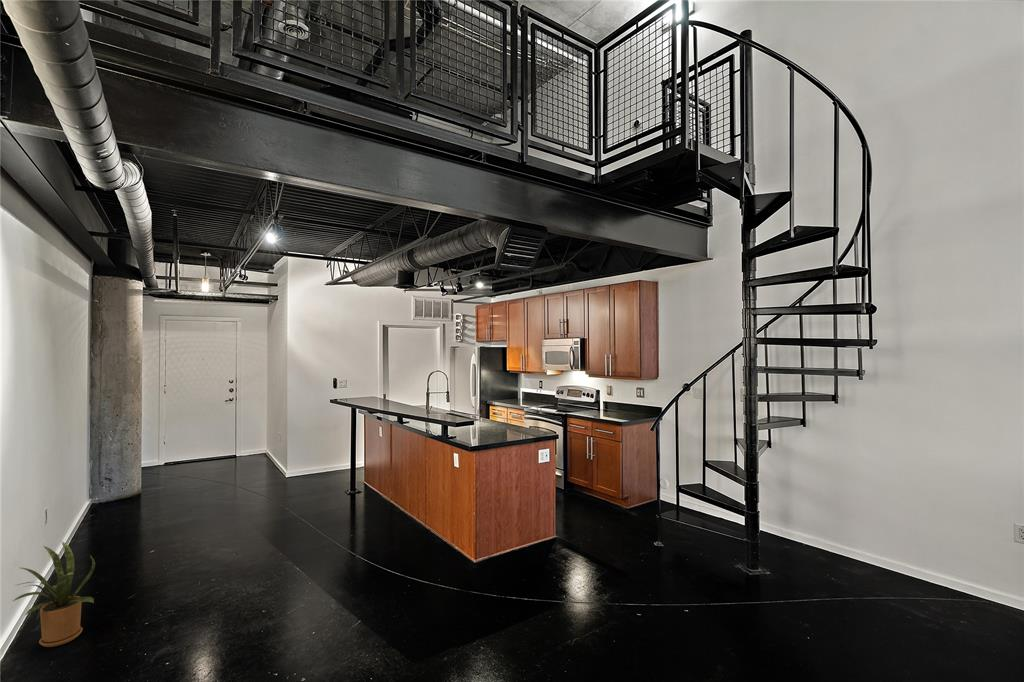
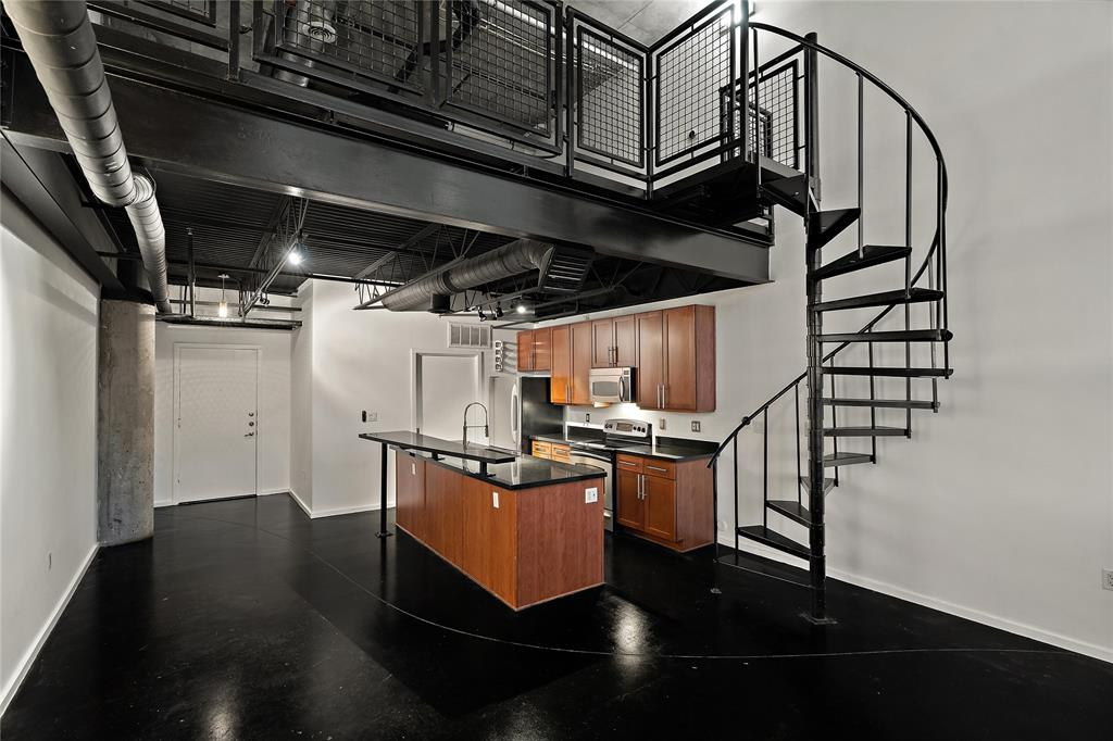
- house plant (53, 596)
